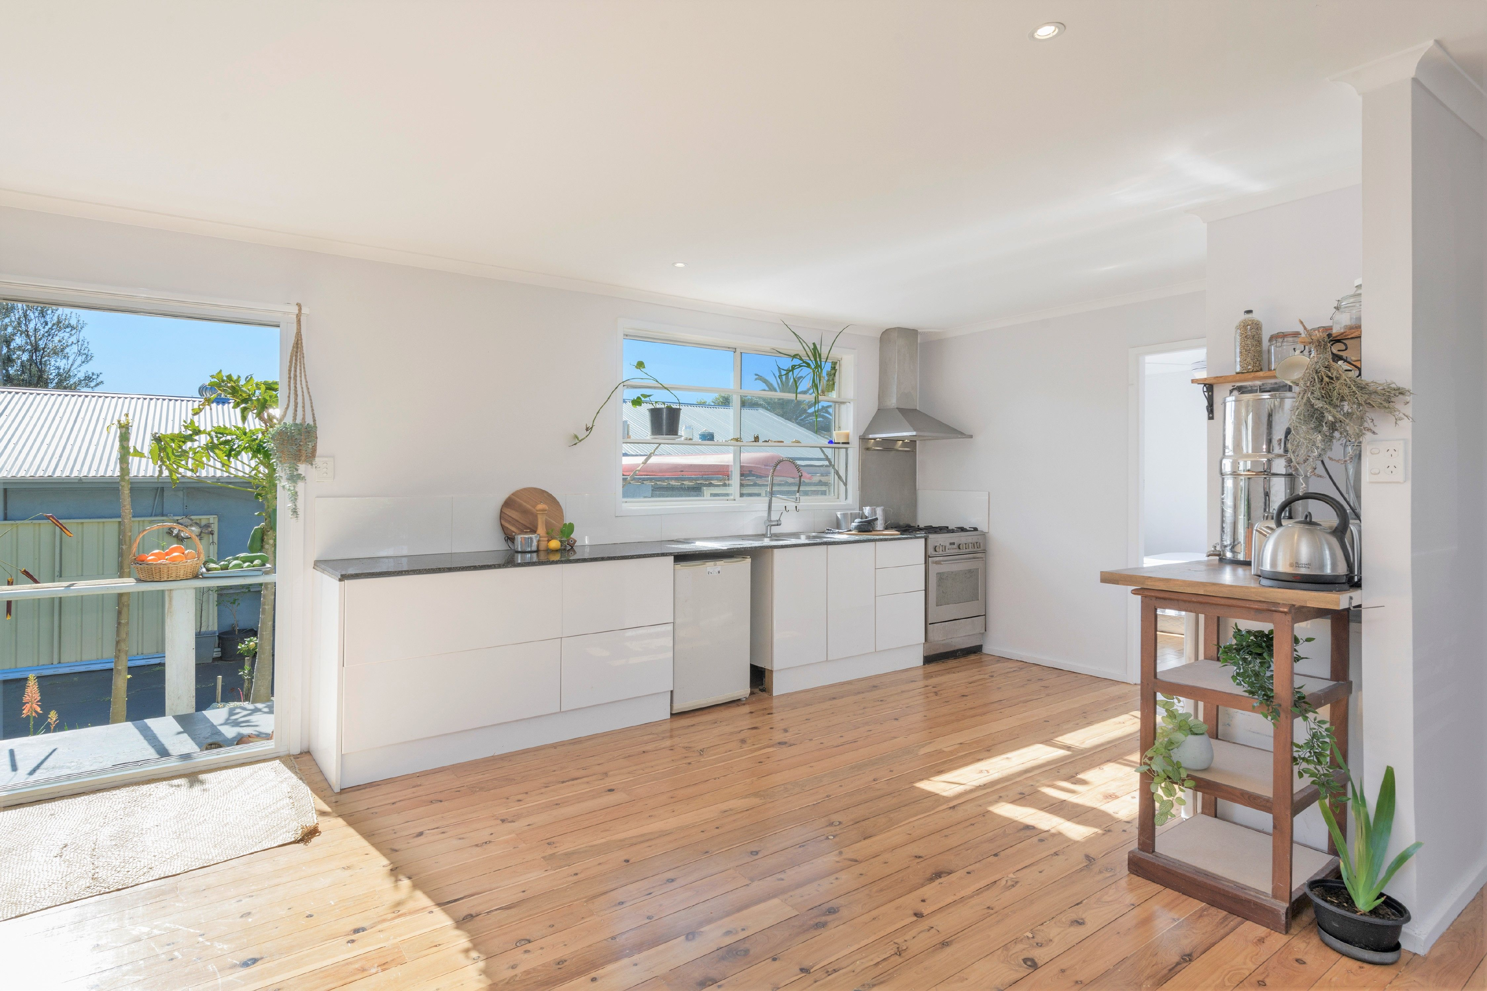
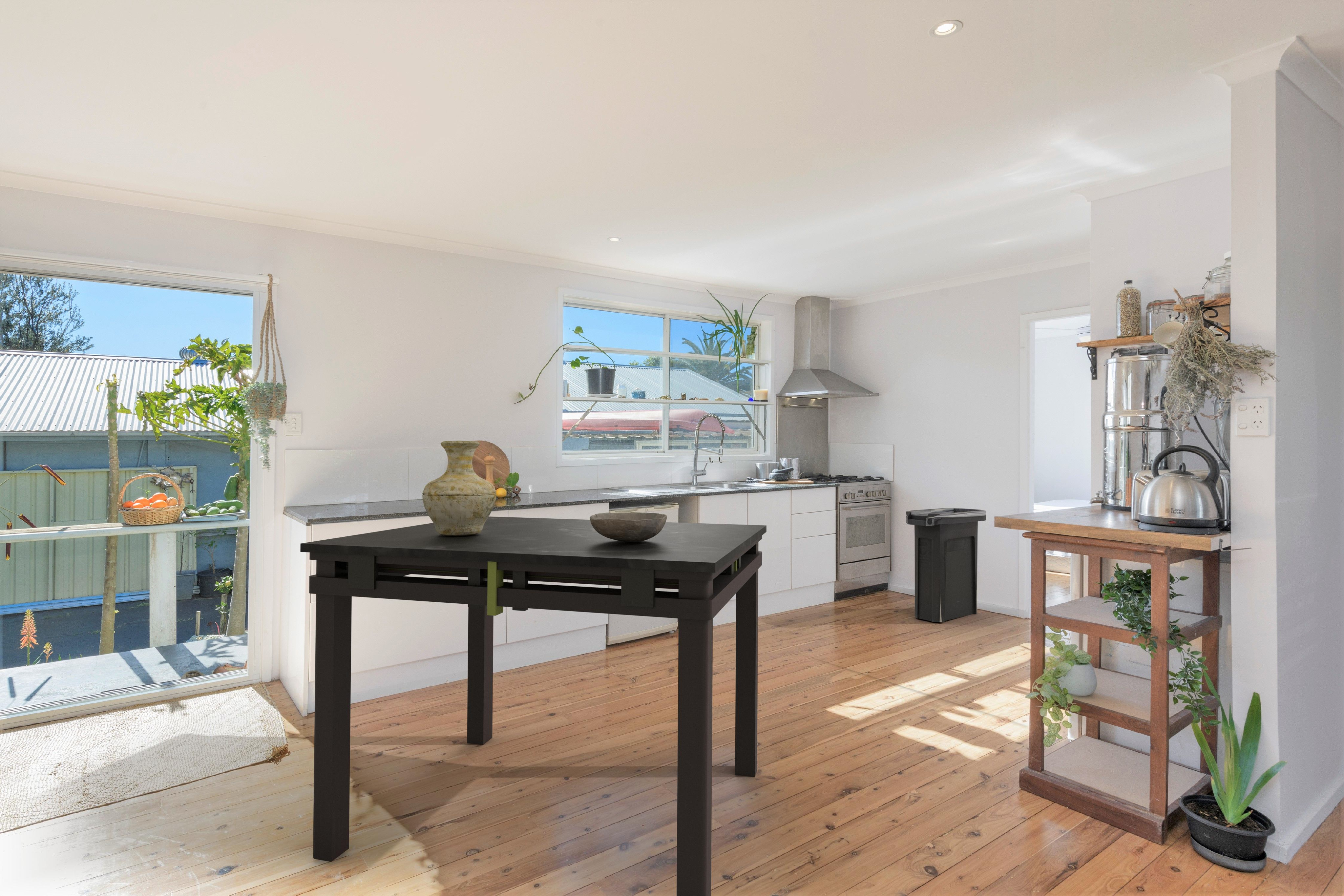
+ bowl (628, 528)
+ dining table (569, 611)
+ trash can (946, 563)
+ vase (460, 487)
